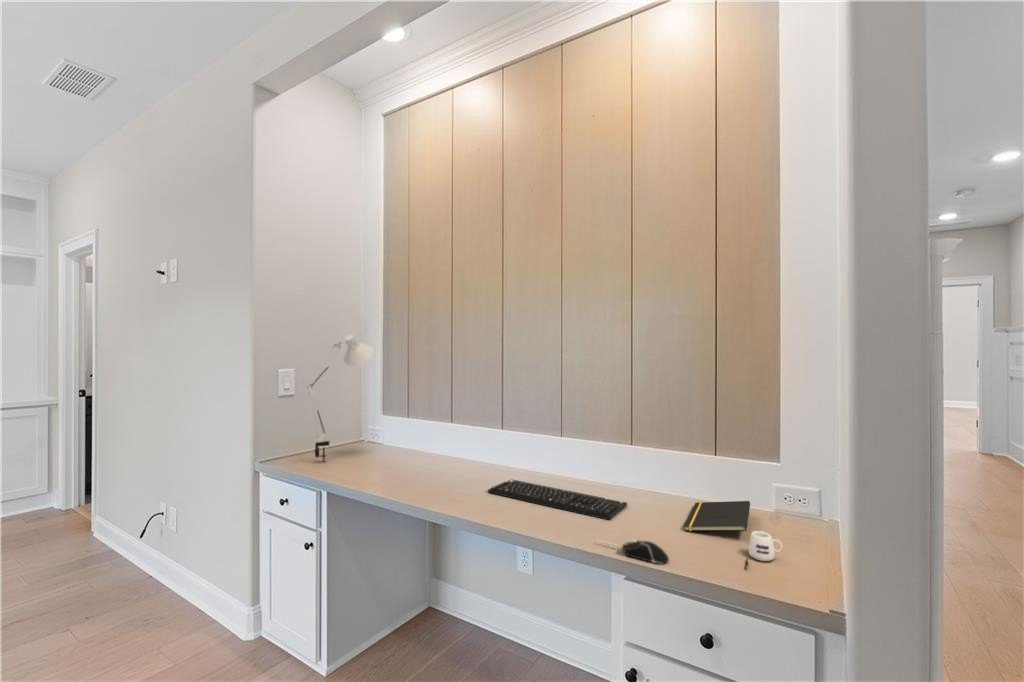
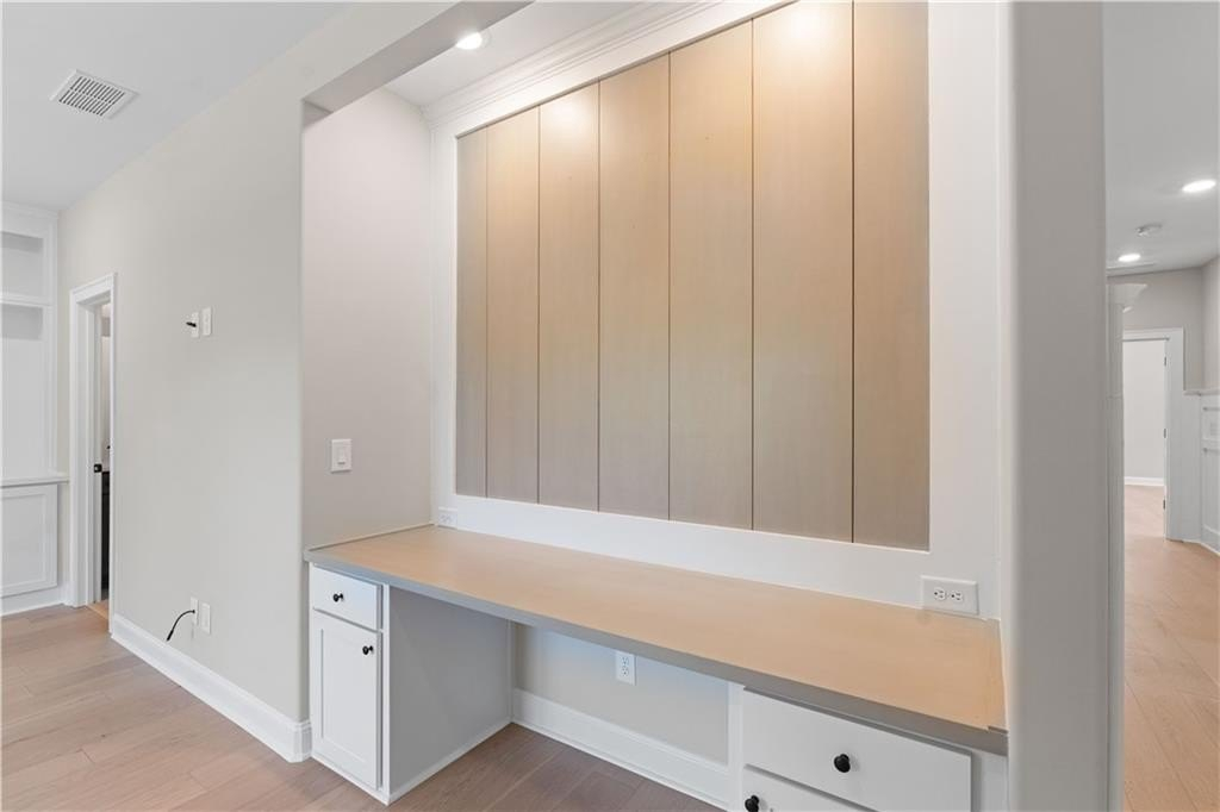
- mug (764, 550)
- computer mouse (631, 544)
- keyboard (554, 496)
- notepad (718, 515)
- desk lamp (316, 402)
